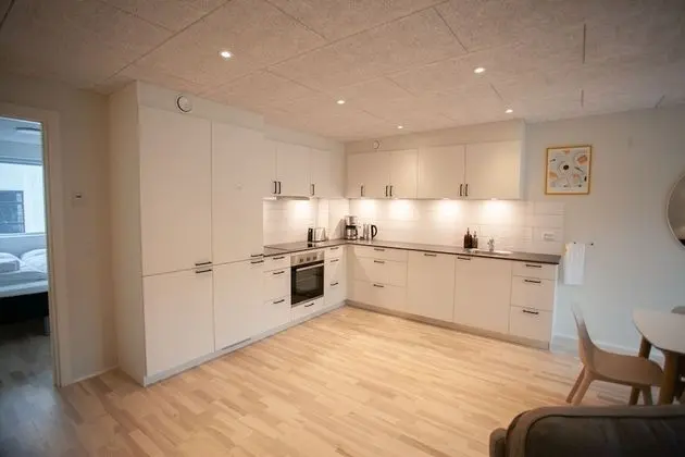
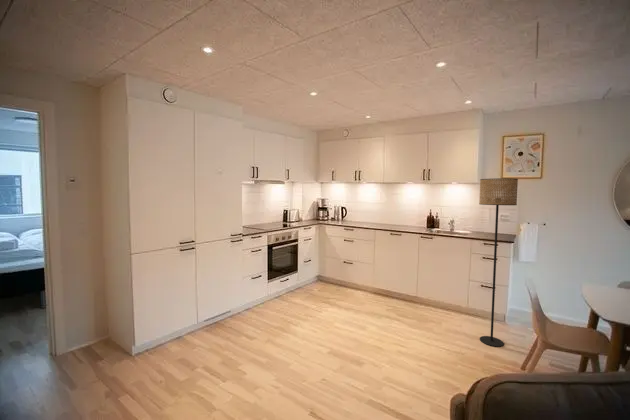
+ floor lamp (494, 261)
